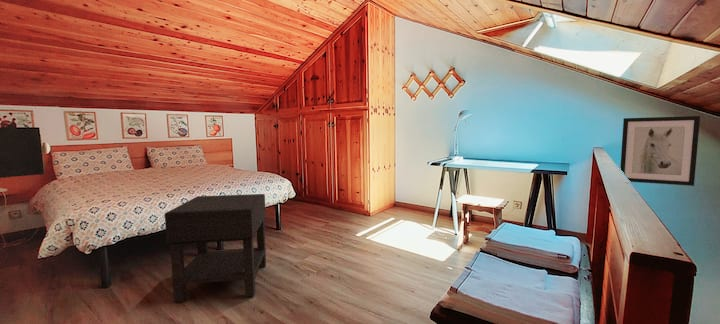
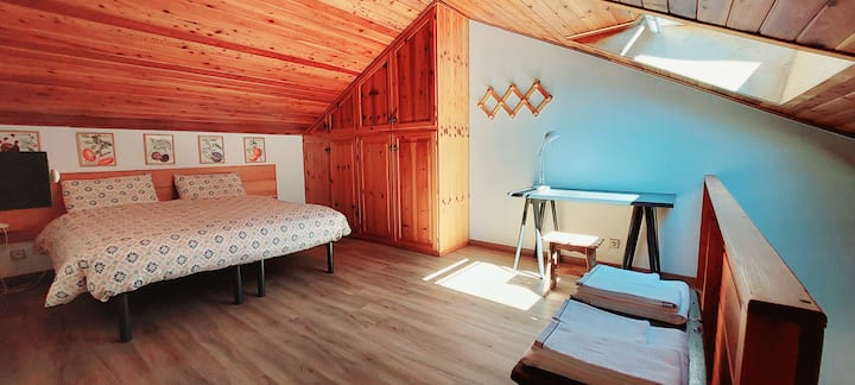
- wall art (657, 150)
- nightstand (223, 240)
